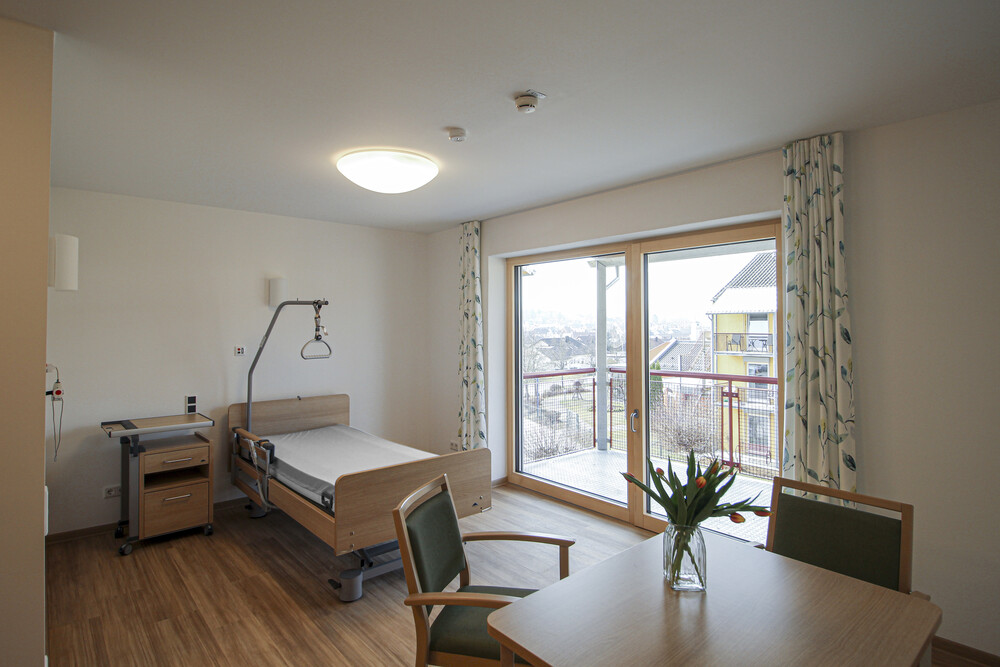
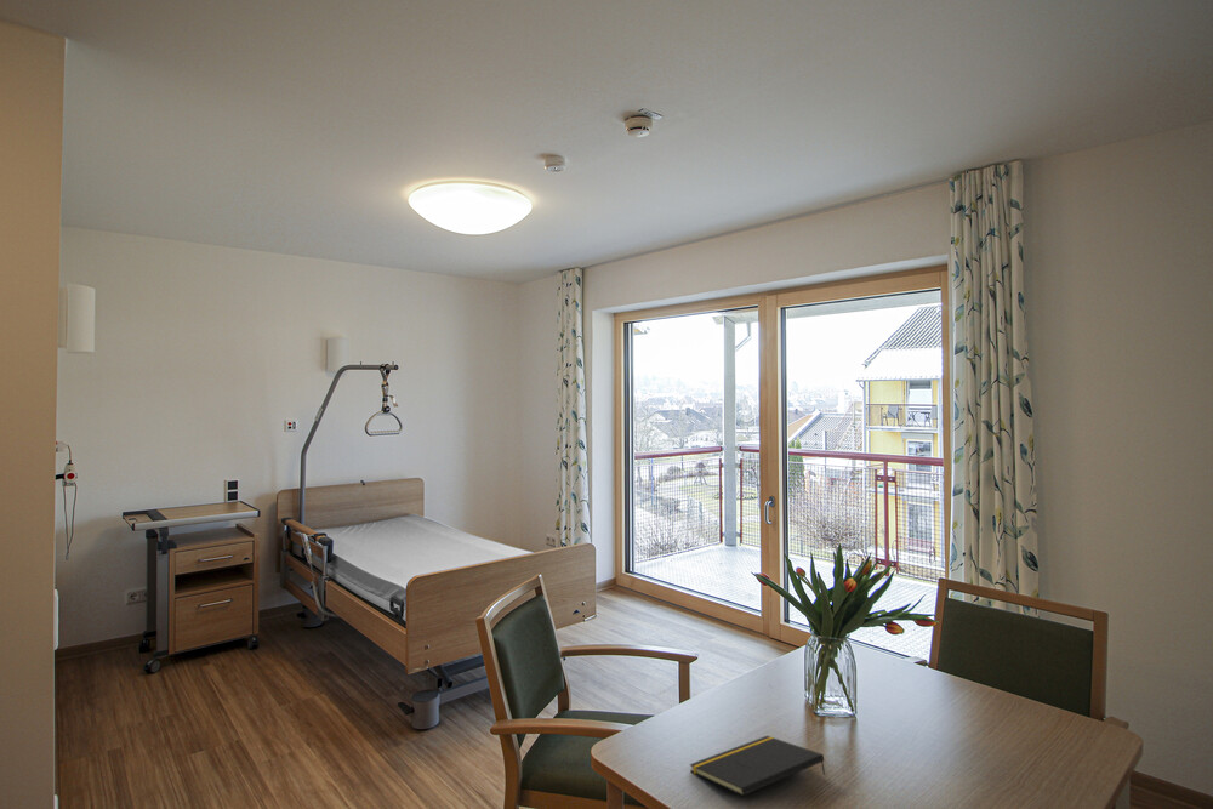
+ notepad (756, 763)
